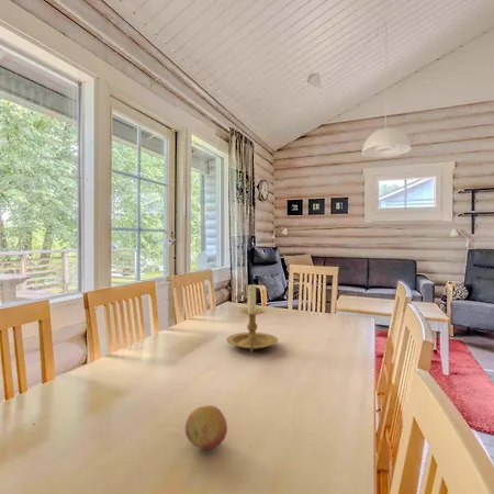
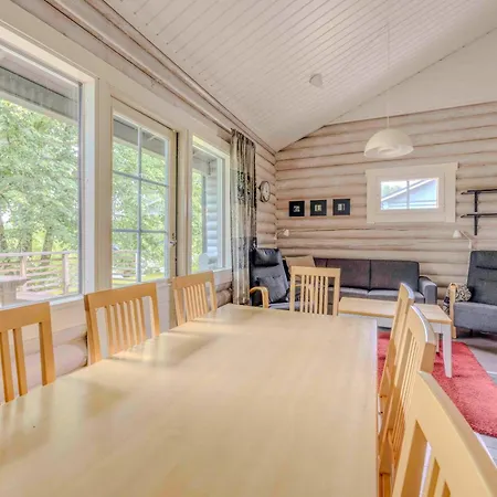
- candle holder (251, 314)
- fruit (206, 425)
